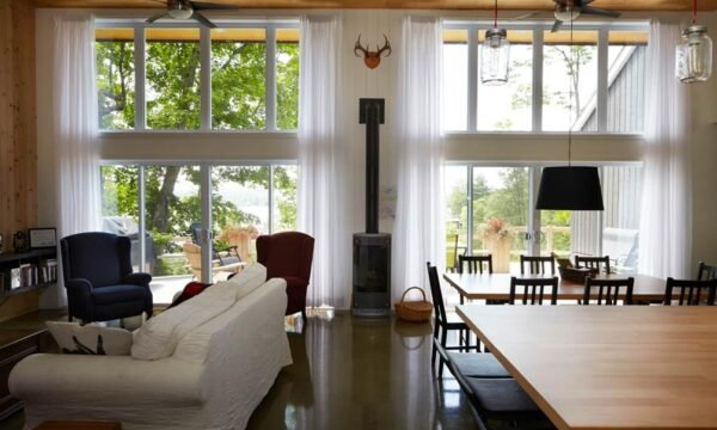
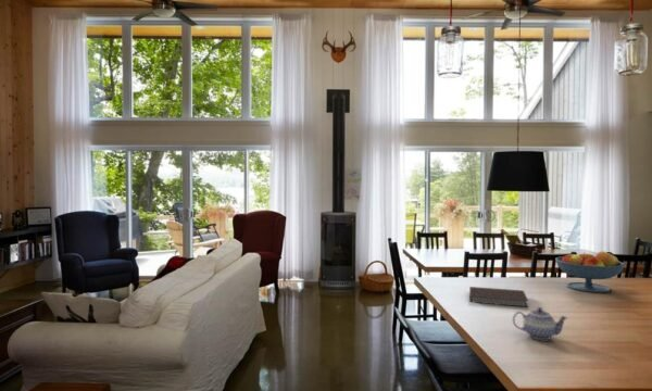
+ fruit bowl (588, 269)
+ notebook (497, 295)
+ teapot (539, 321)
